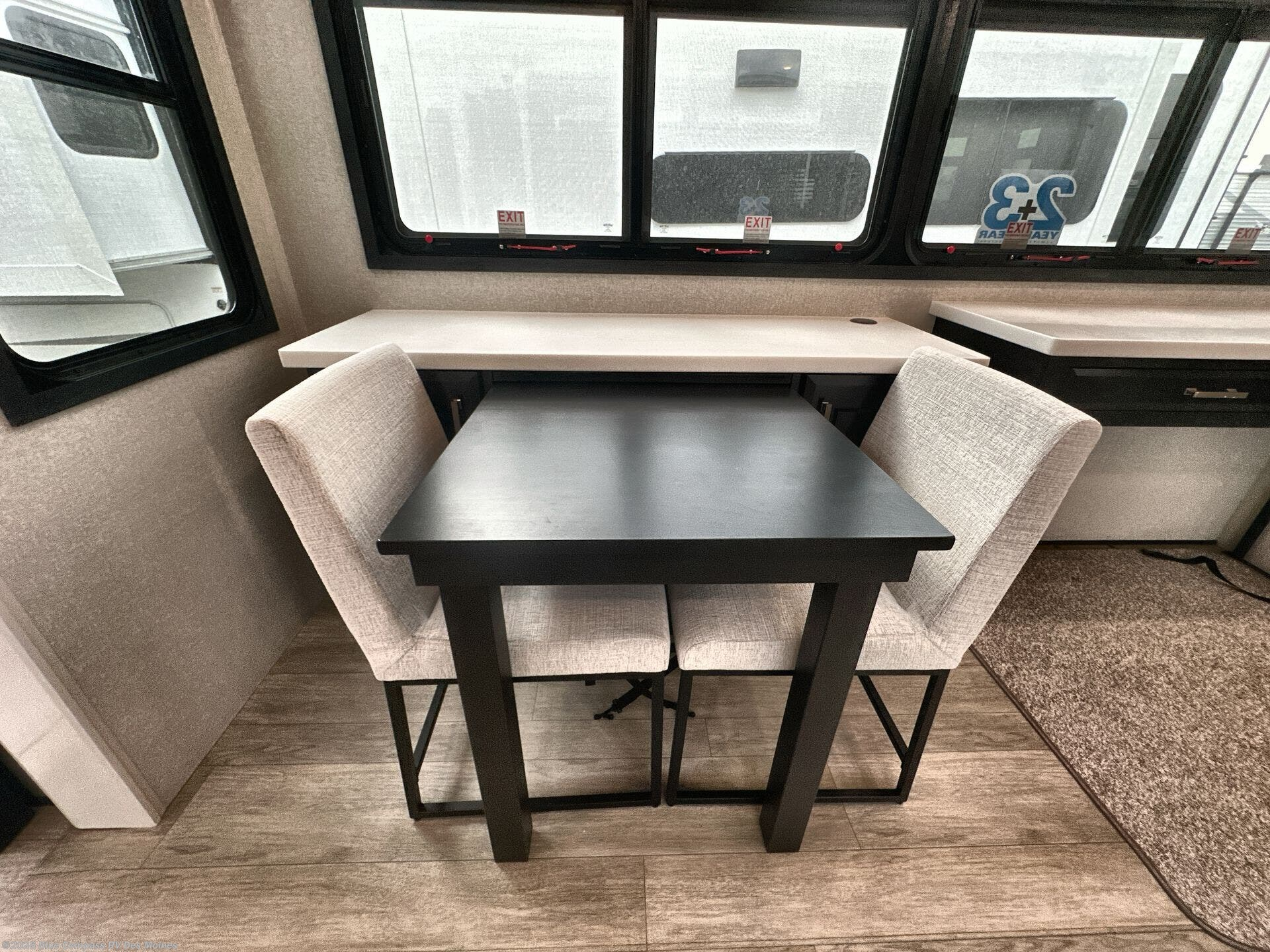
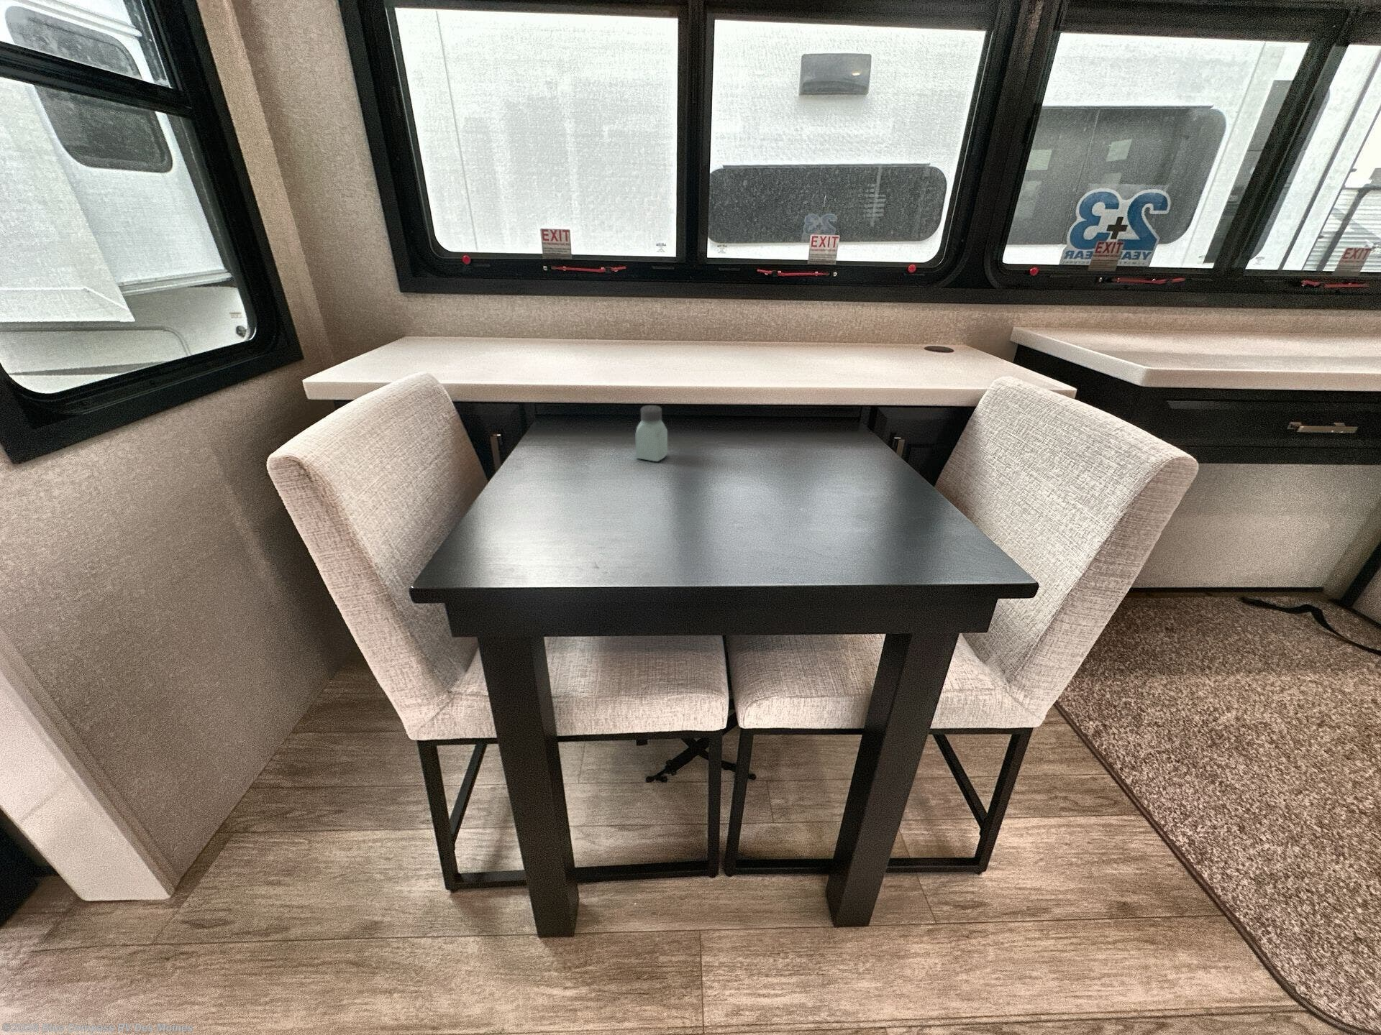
+ saltshaker (651, 433)
